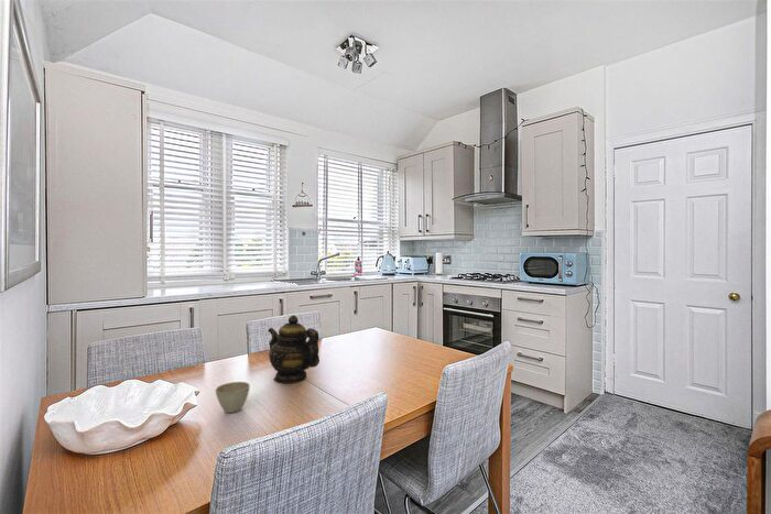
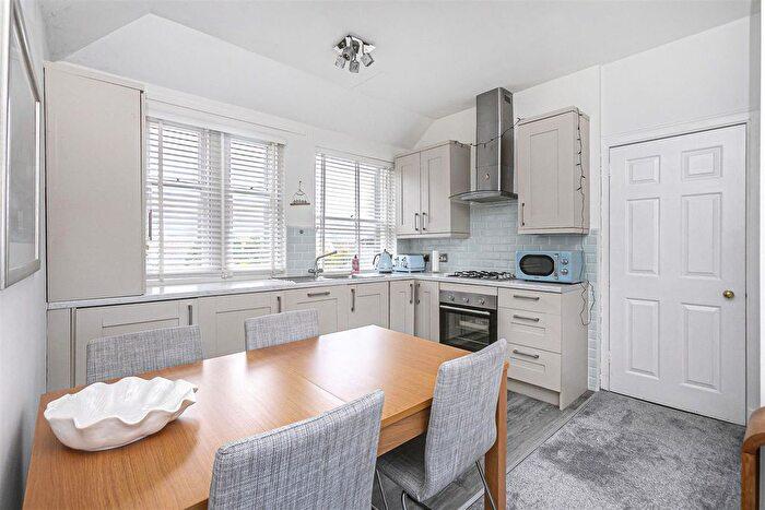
- flower pot (232, 397)
- teapot (292, 346)
